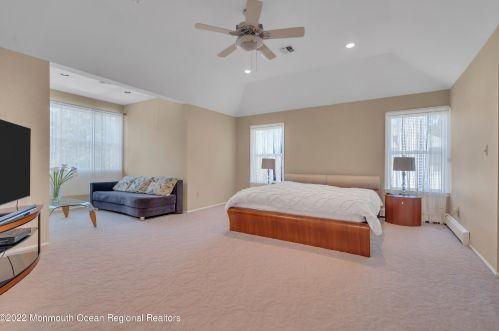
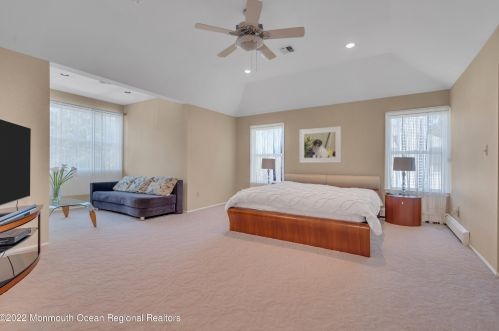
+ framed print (319, 145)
